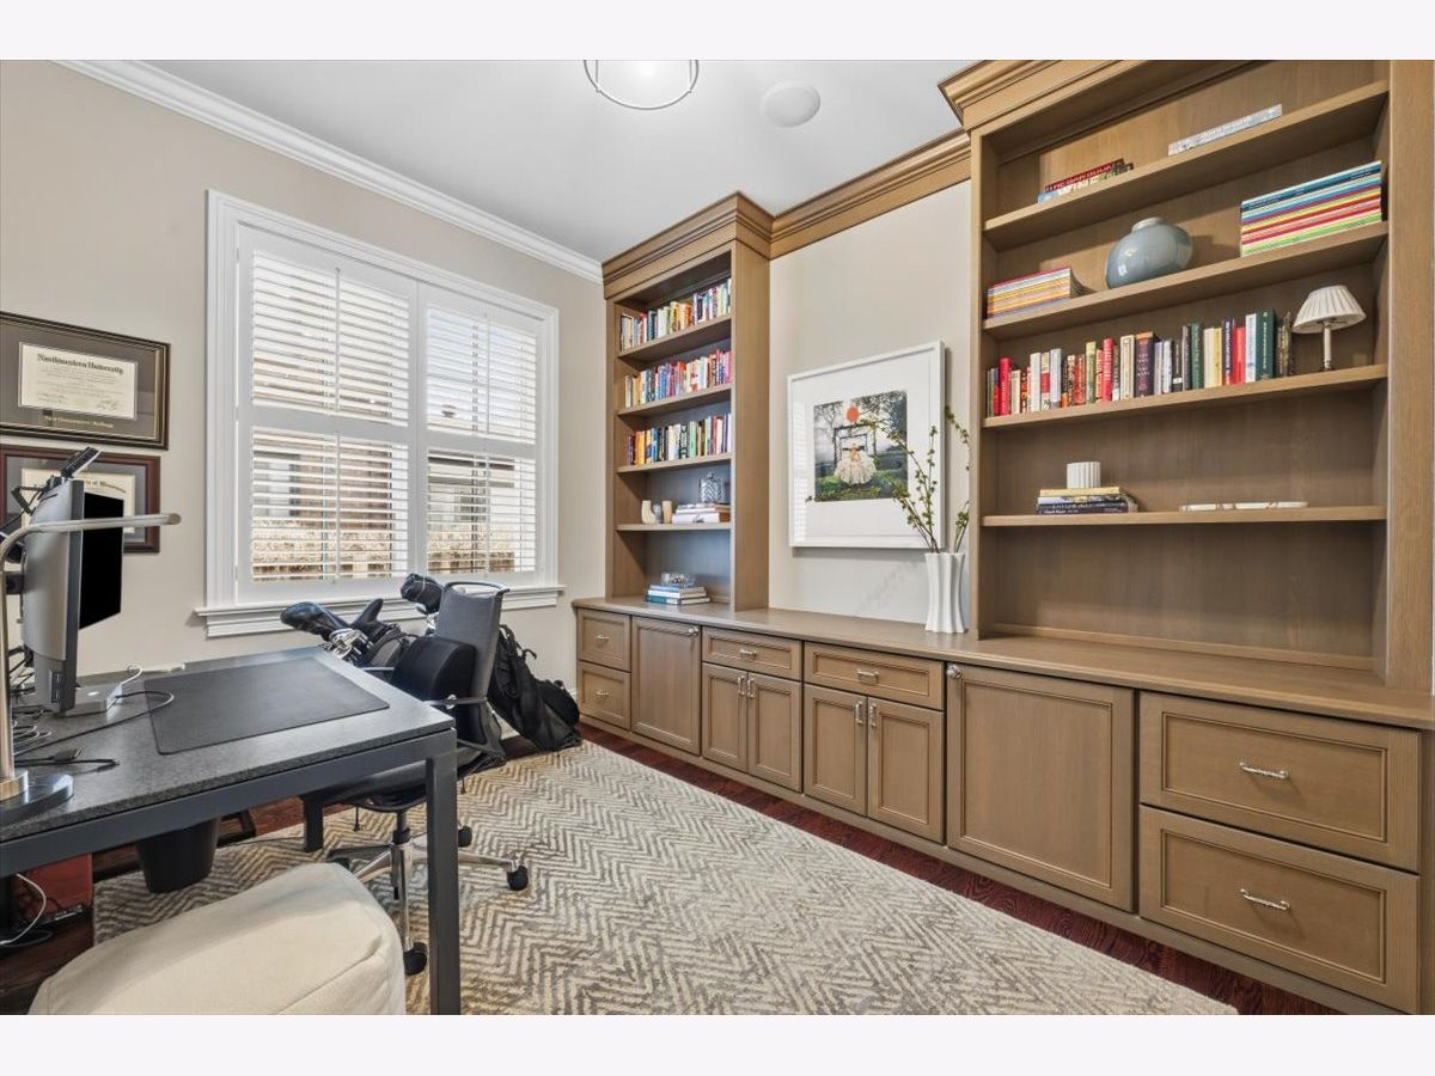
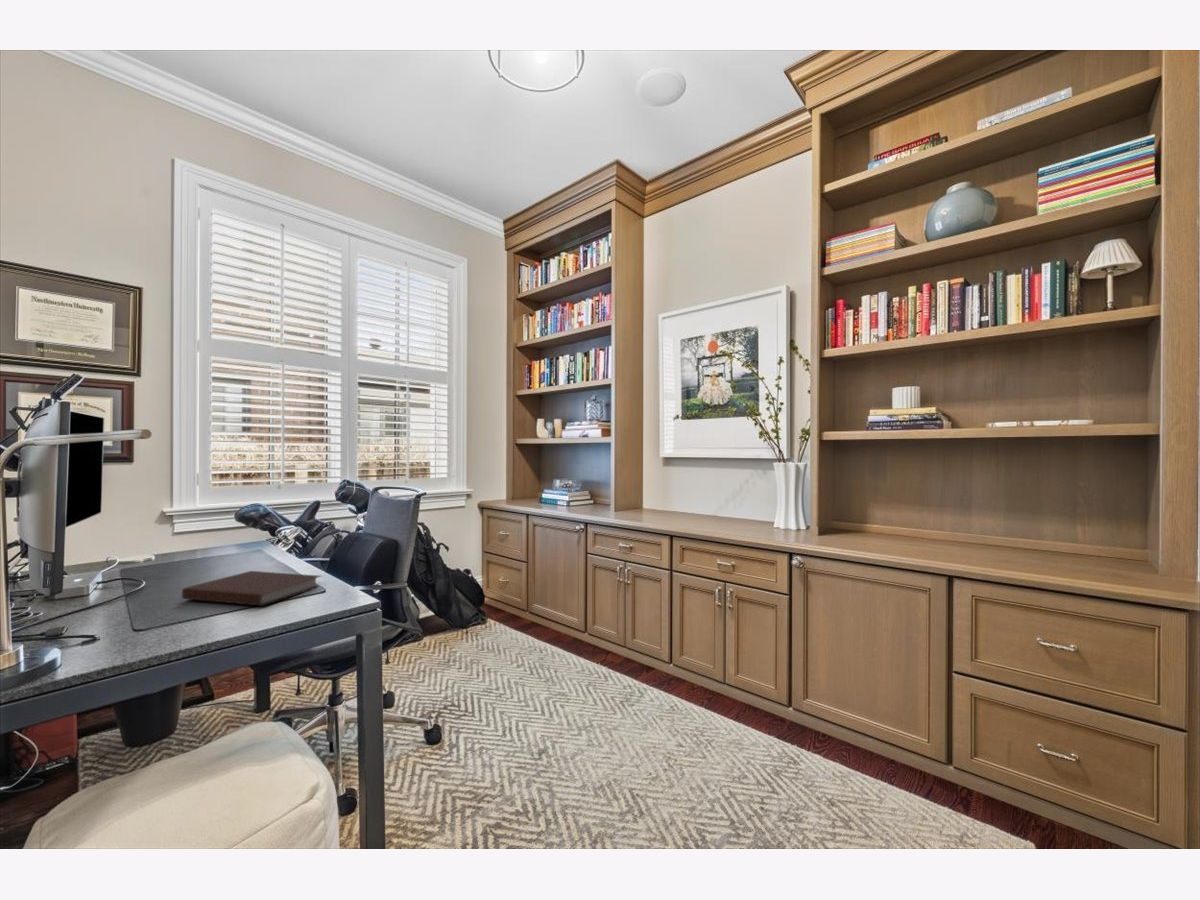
+ notebook (255, 587)
